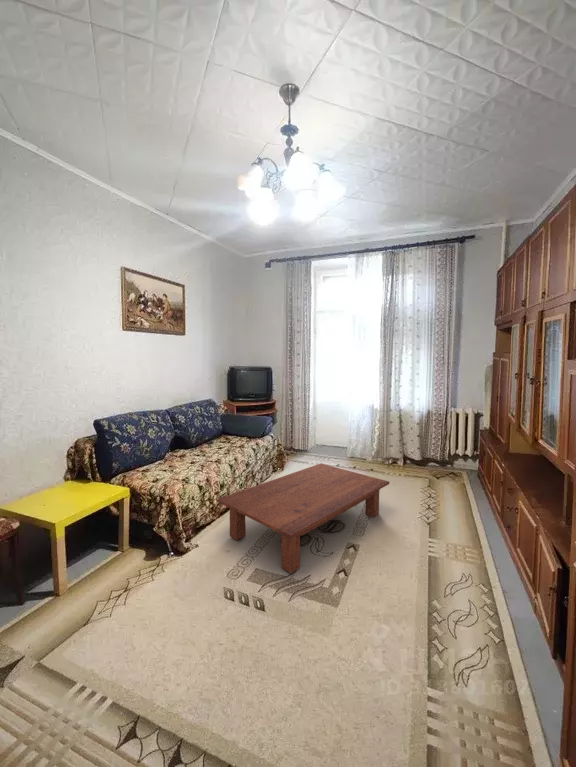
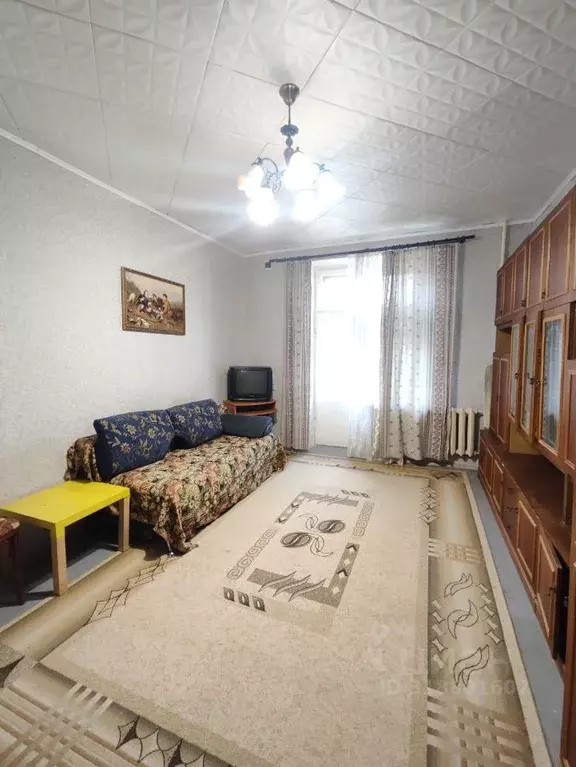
- coffee table (309, 507)
